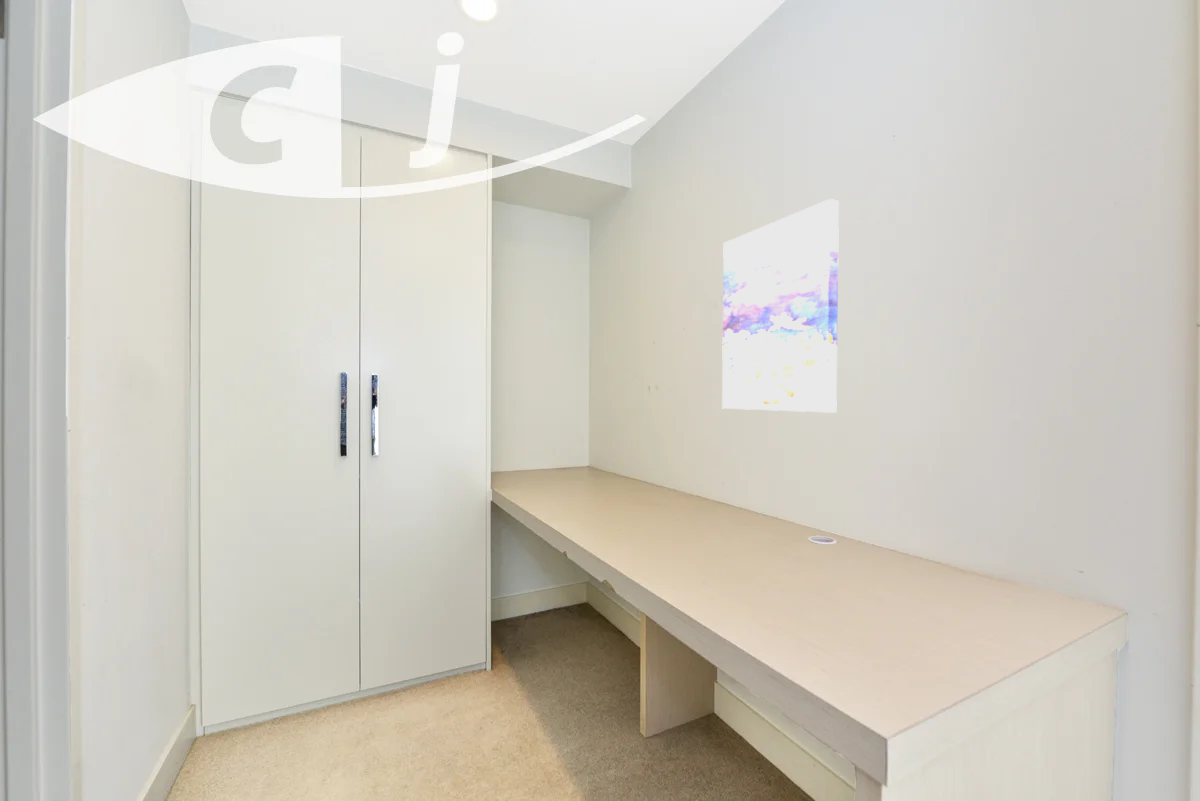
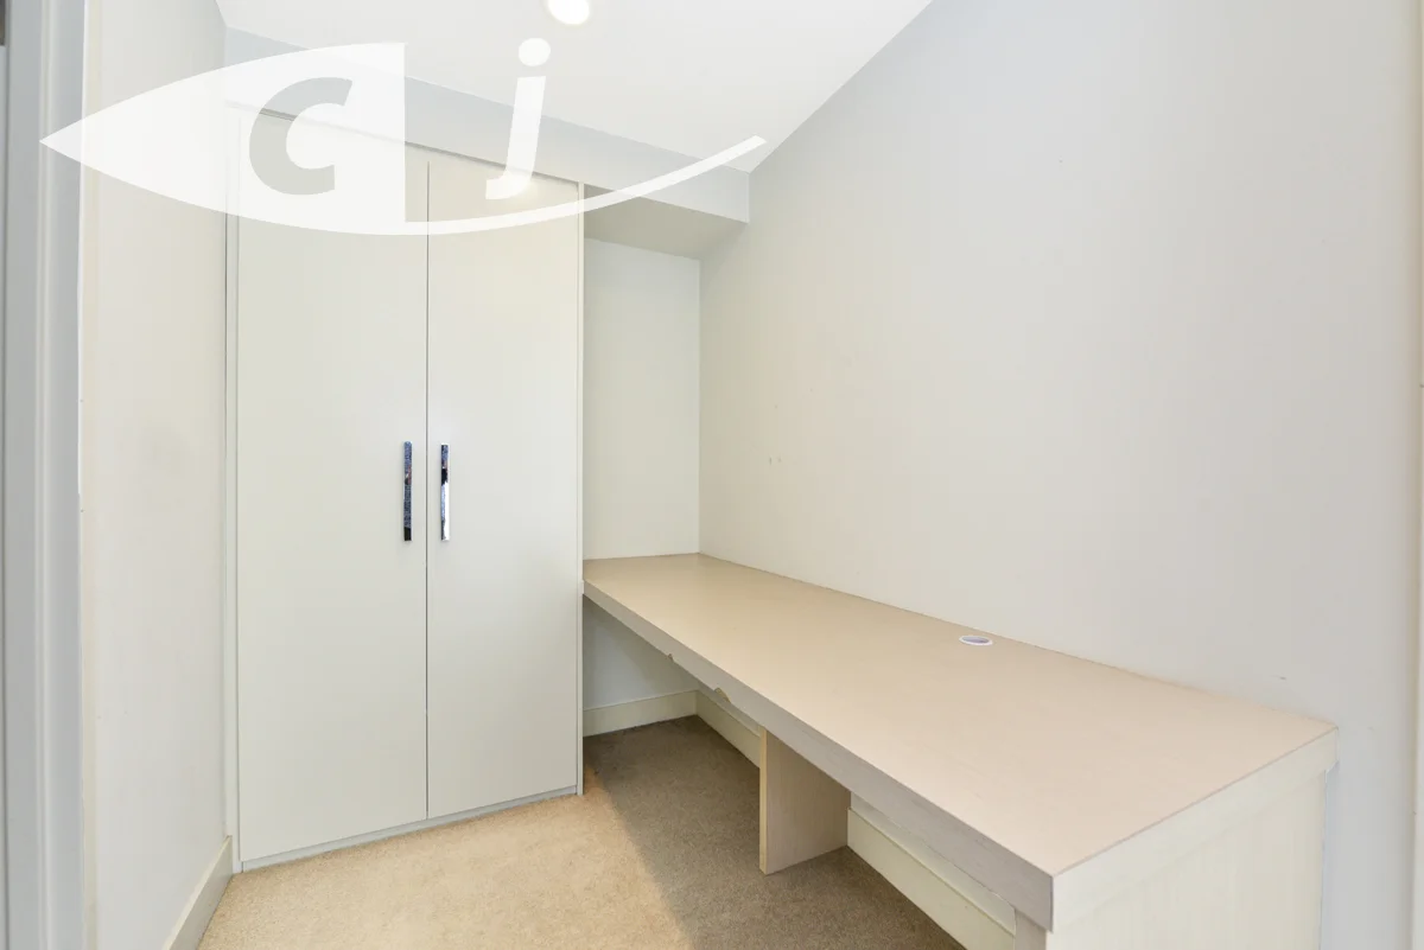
- wall art (773, 317)
